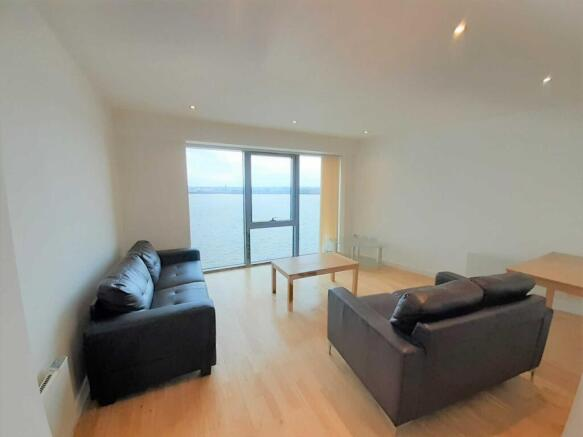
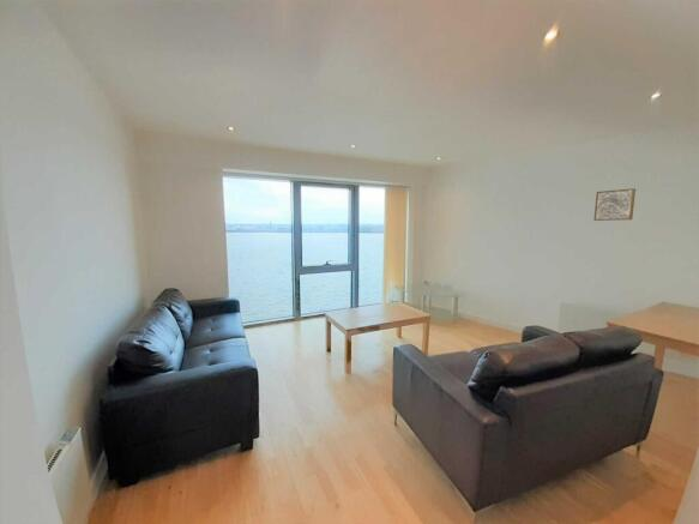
+ wall art (613, 205)
